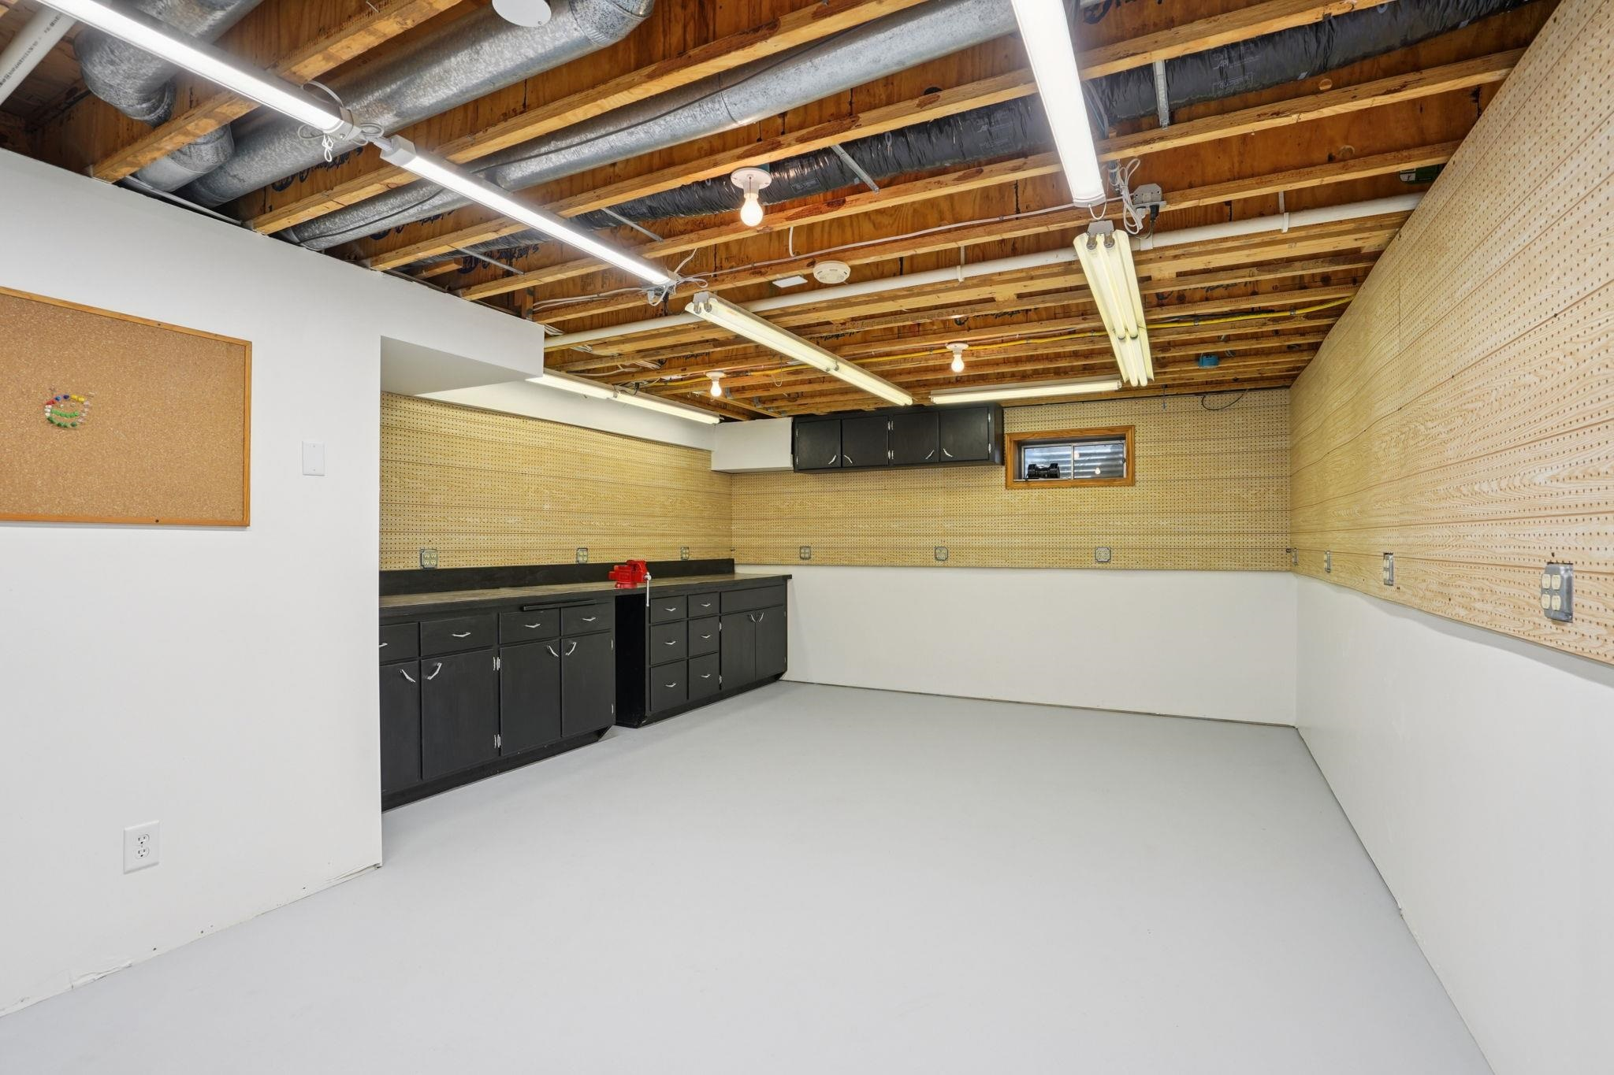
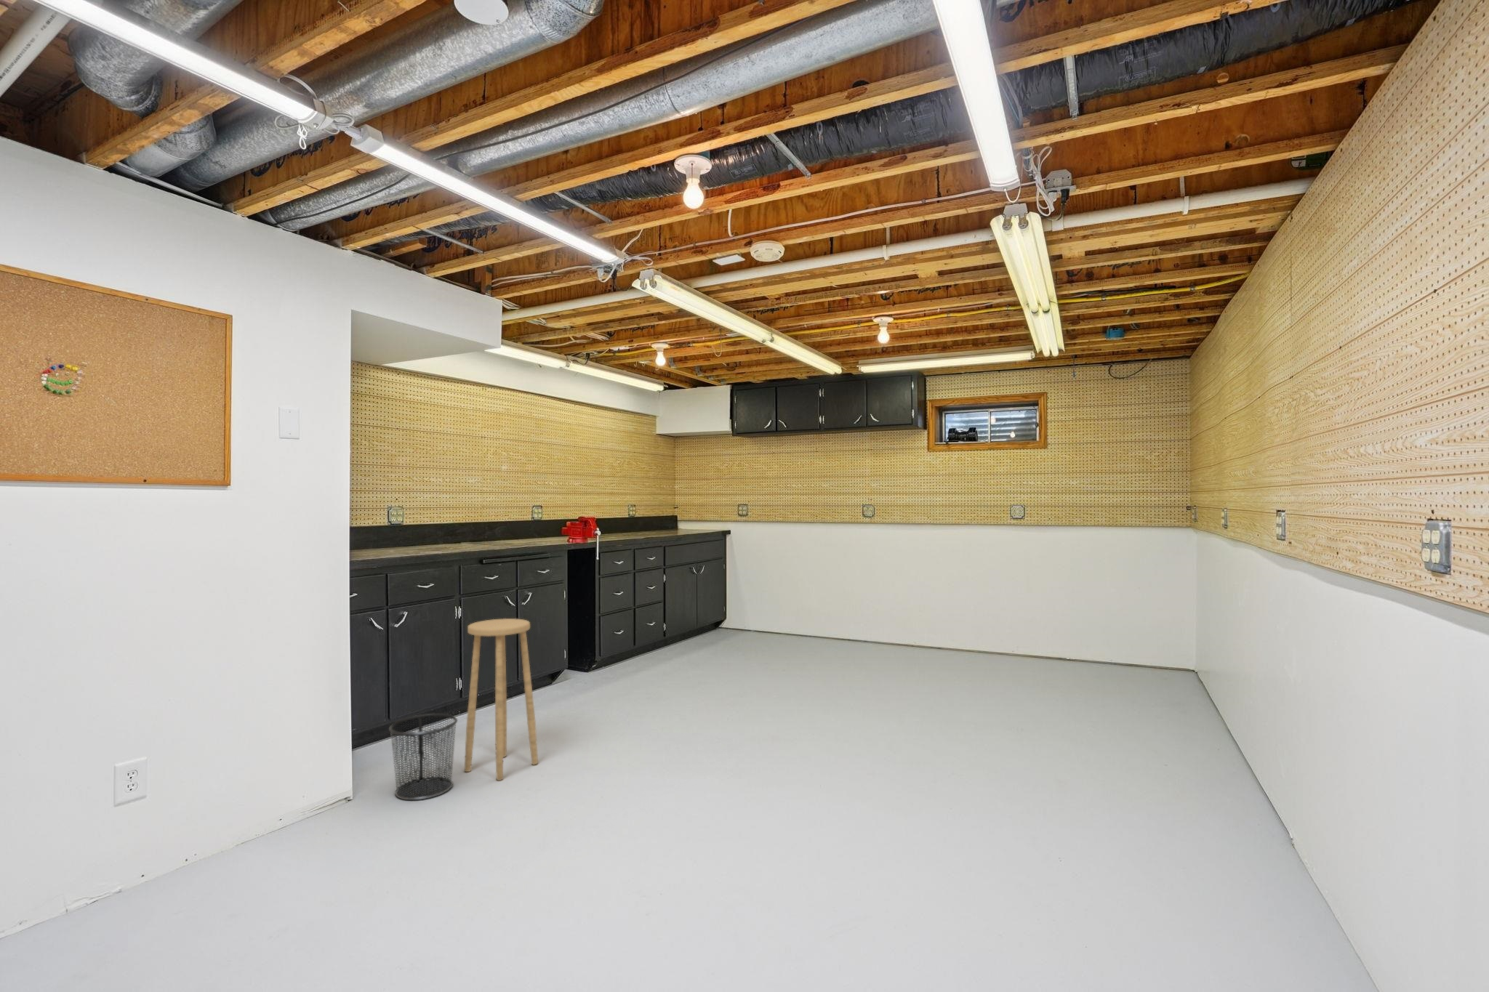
+ stool (499, 695)
+ waste bin (424, 755)
